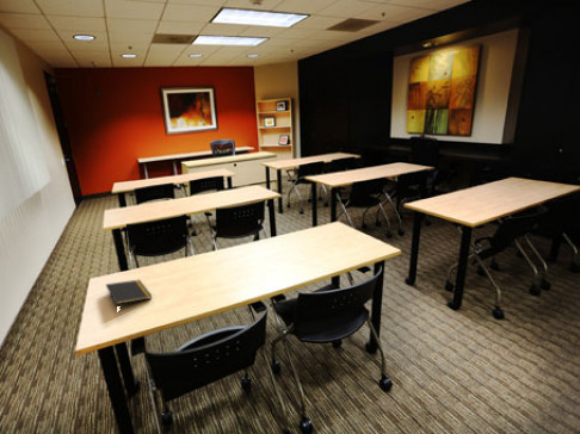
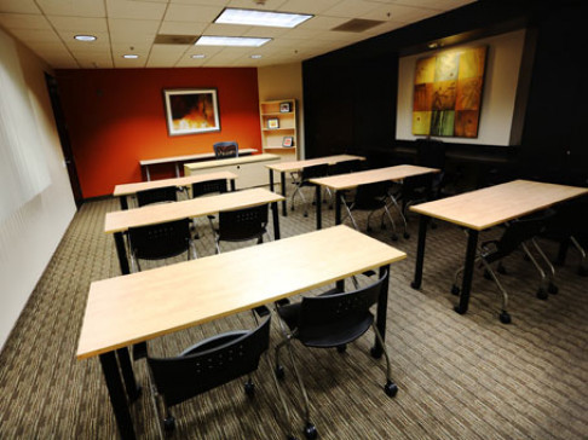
- notepad (128, 291)
